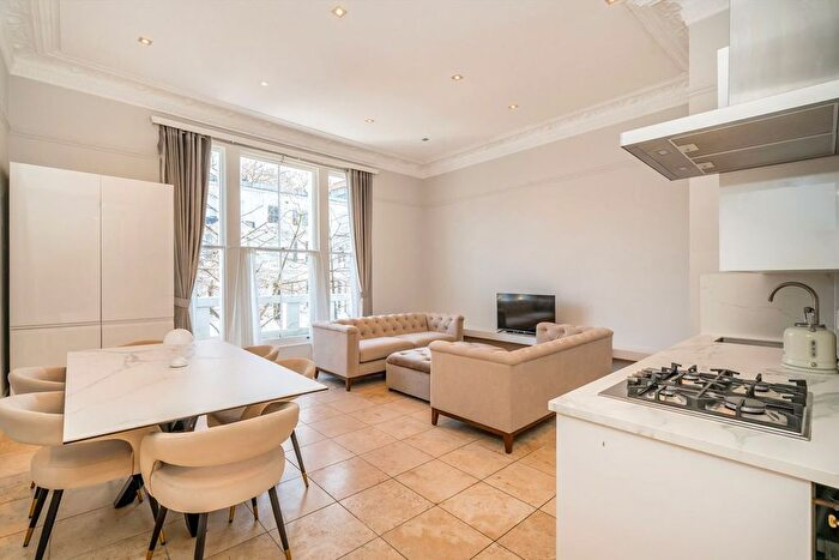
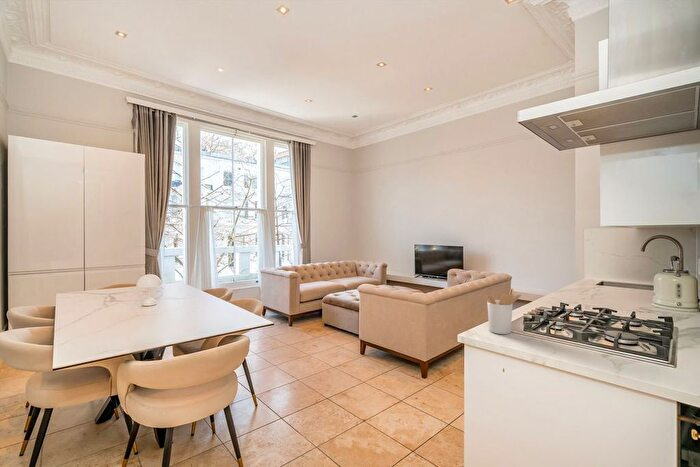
+ utensil holder (503, 311)
